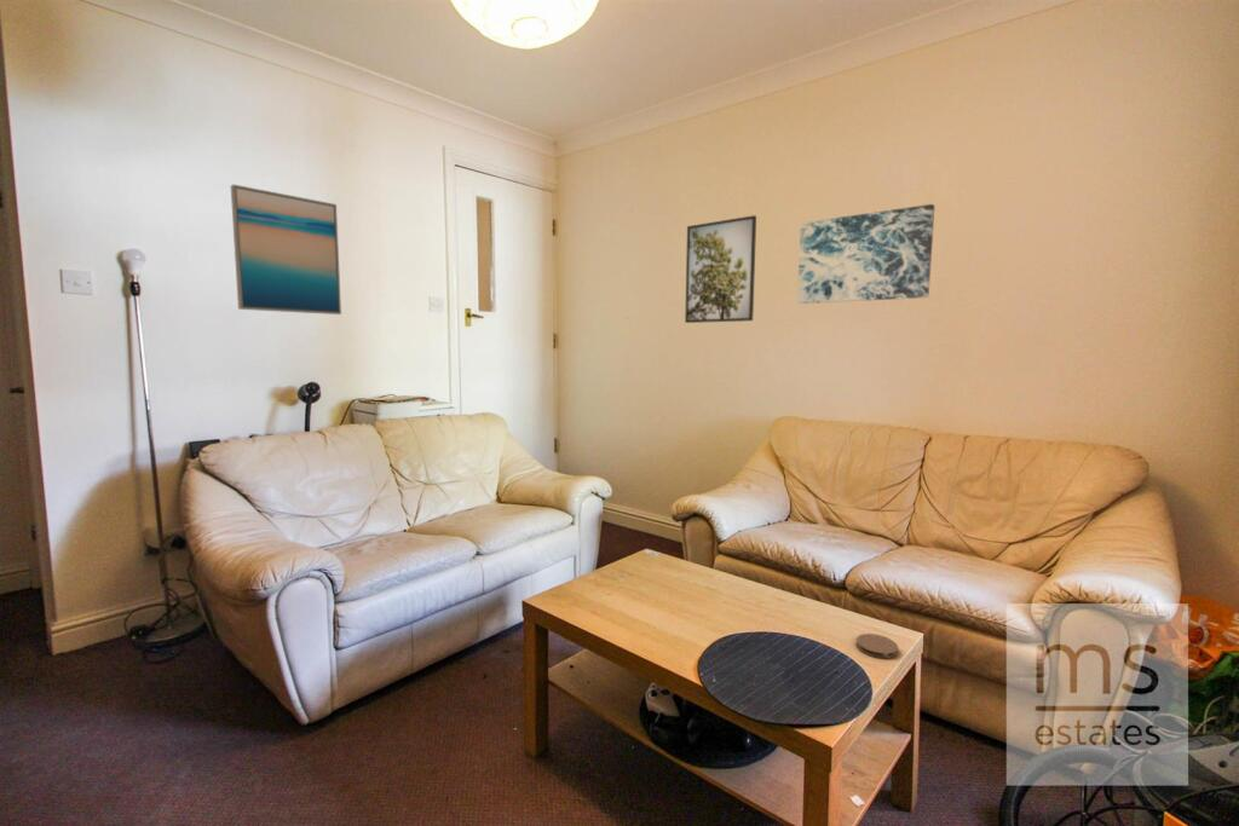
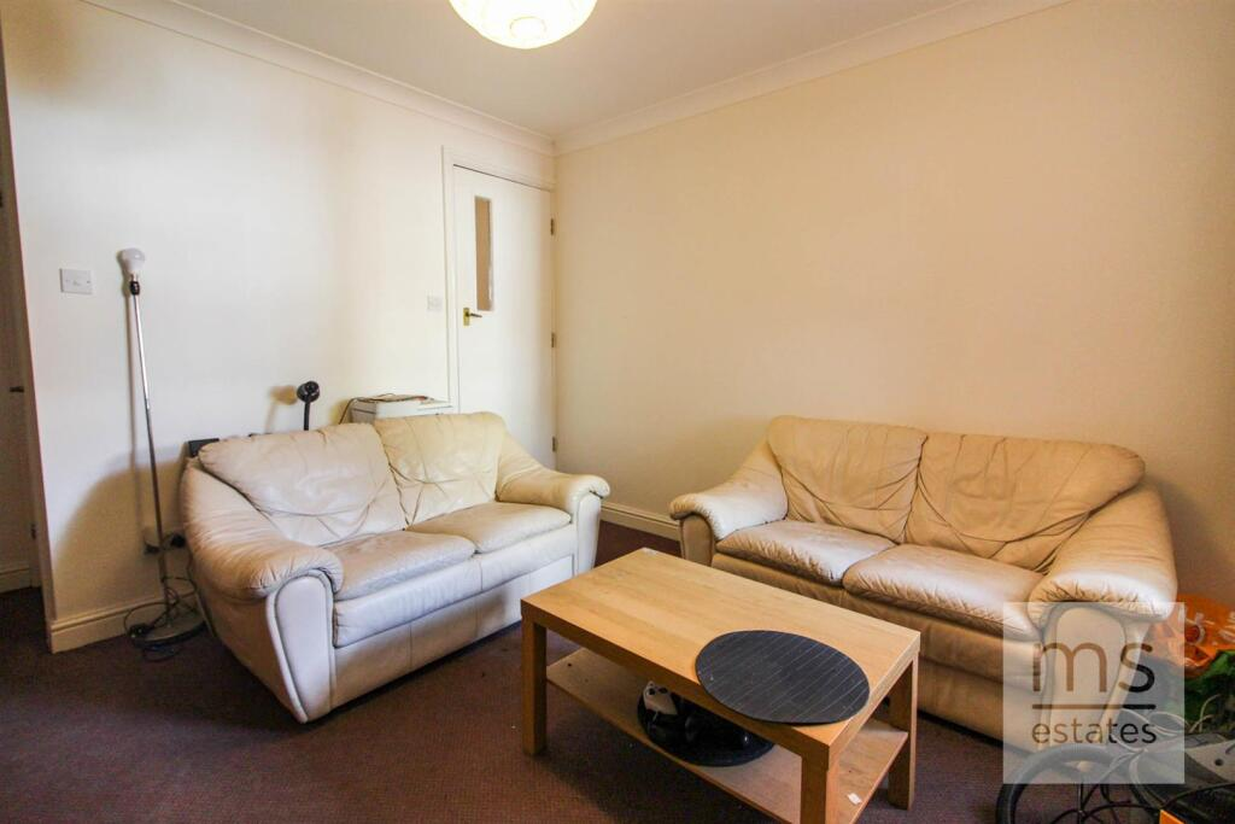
- wall art (860, 258)
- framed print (719, 271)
- coaster (876, 645)
- wall art (289, 254)
